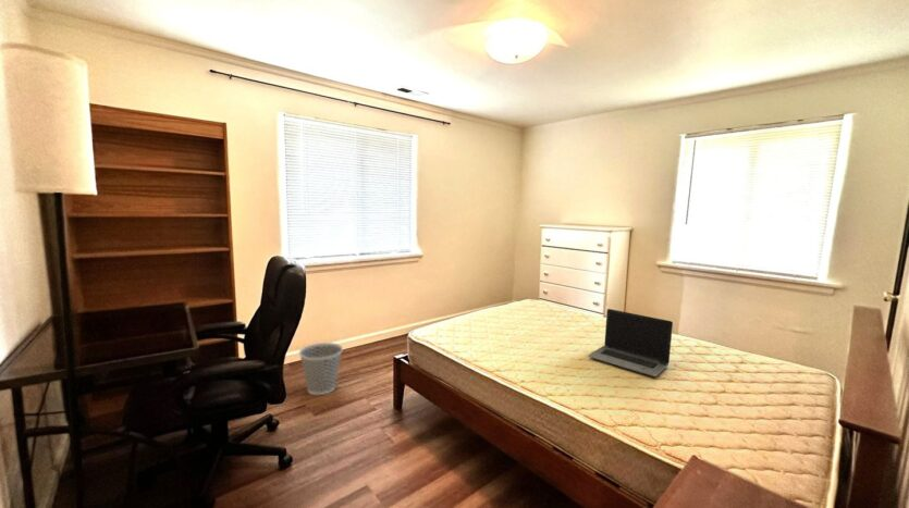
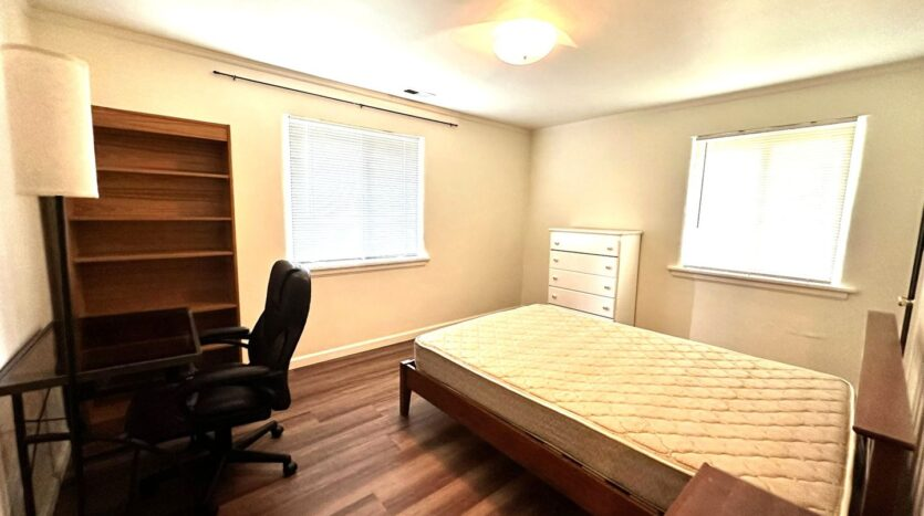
- laptop computer (629, 339)
- wastebasket (321, 369)
